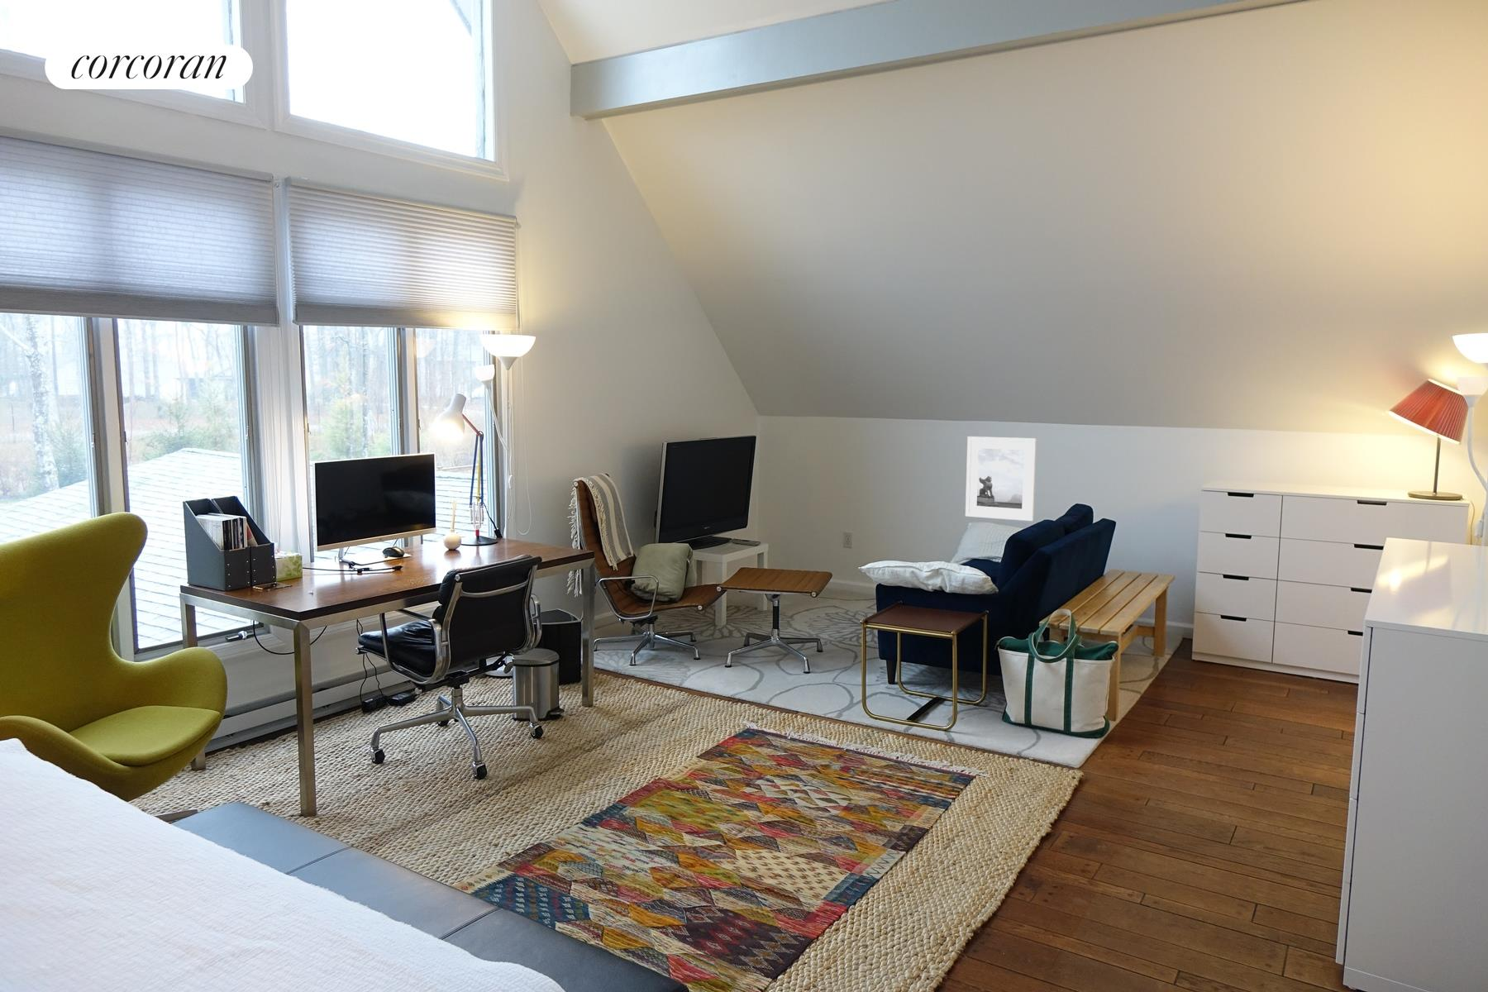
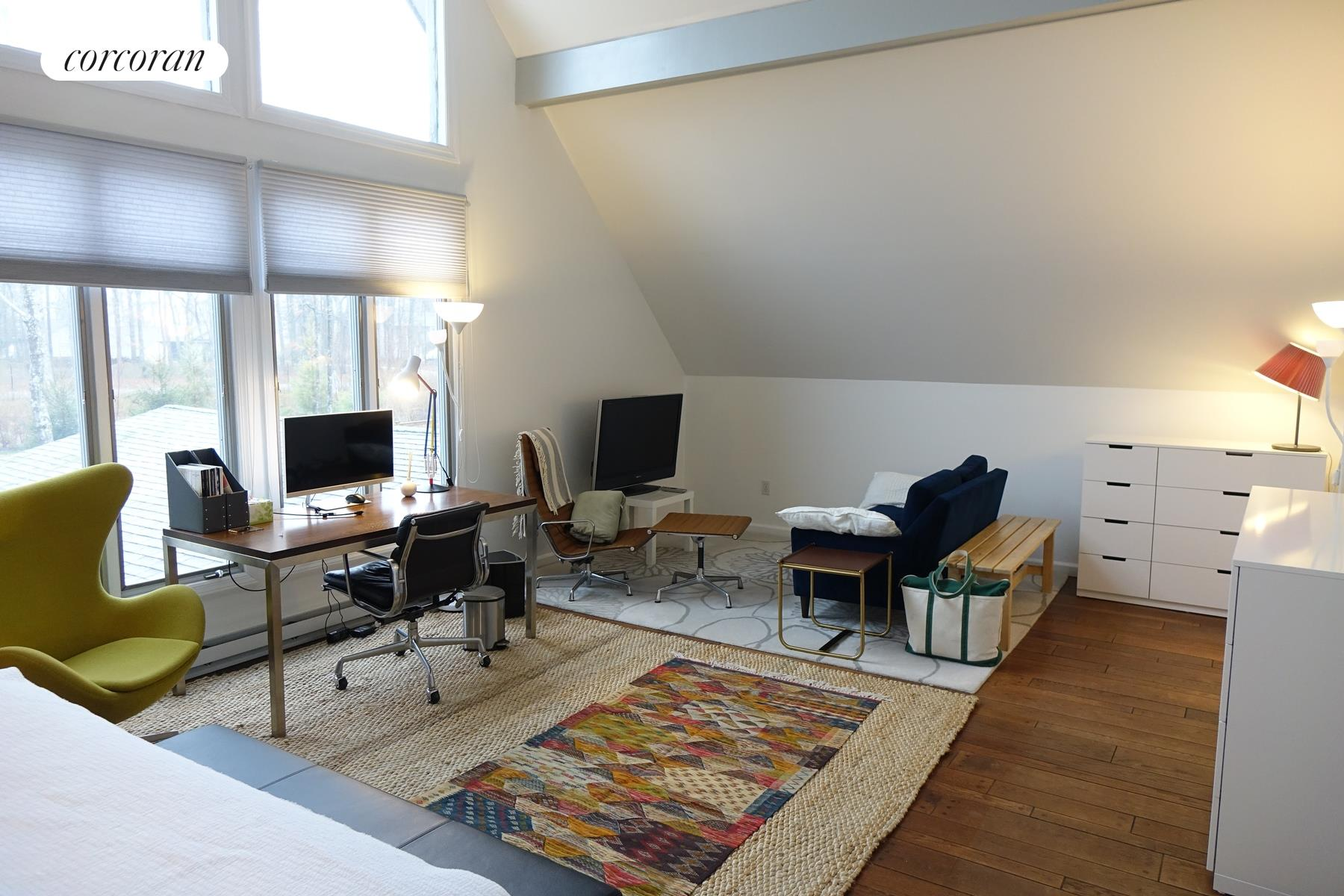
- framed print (1000, 478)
